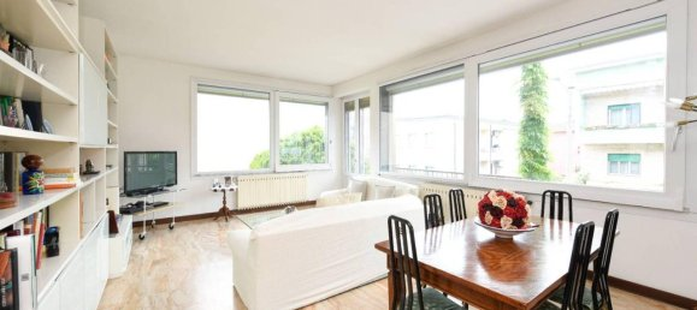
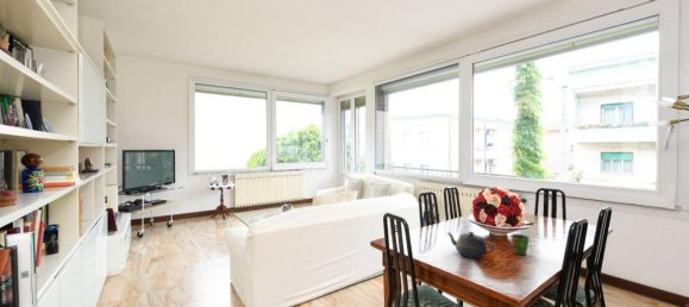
+ cup (516, 244)
+ teapot (469, 243)
